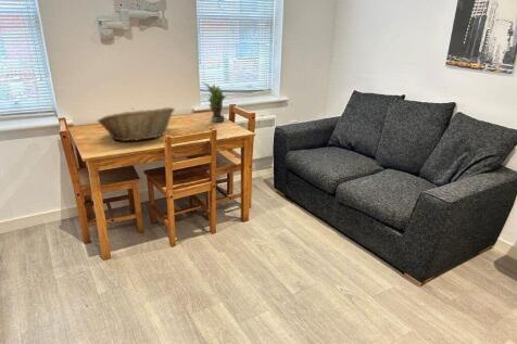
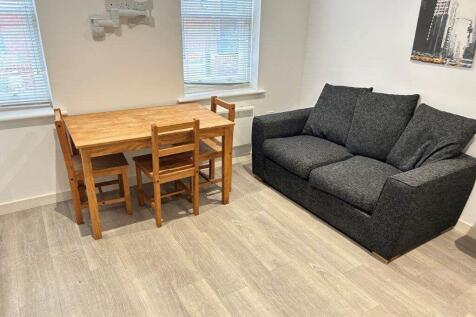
- fruit basket (138, 120)
- potted plant (214, 101)
